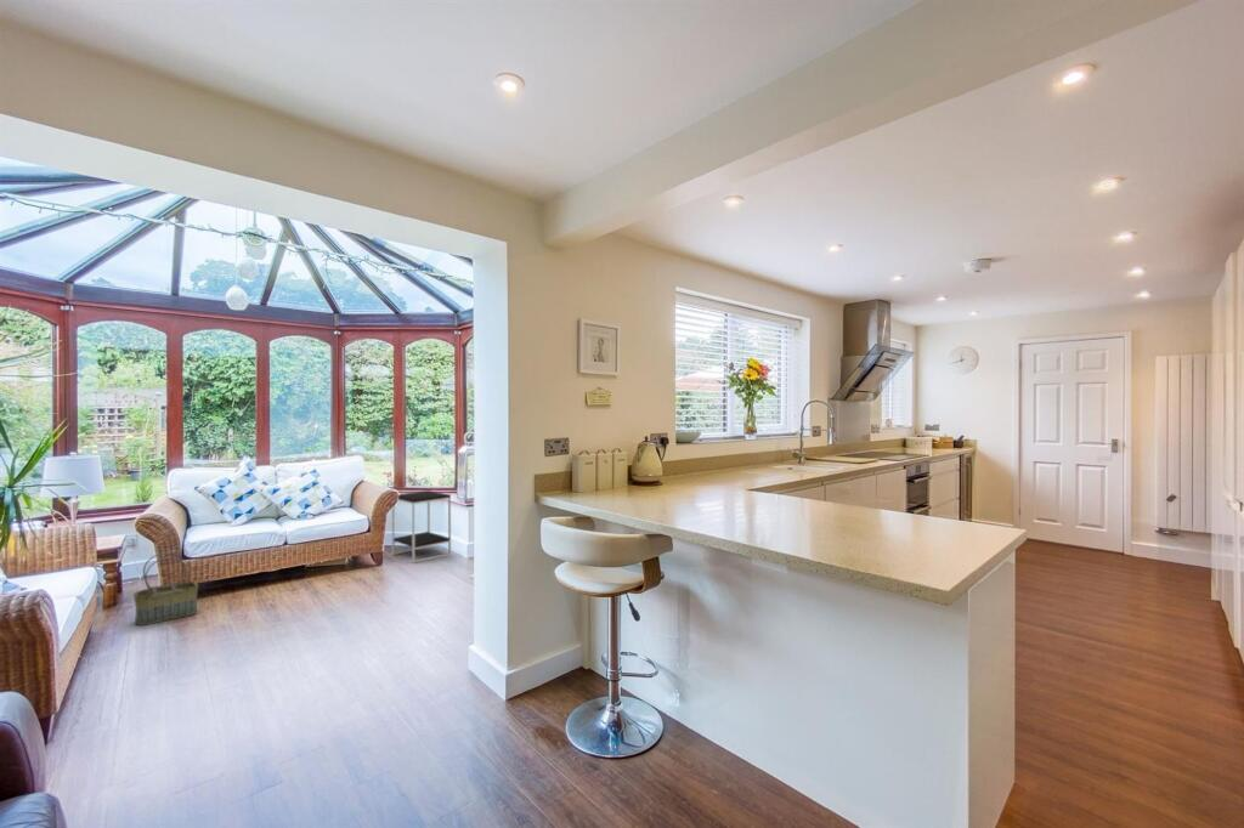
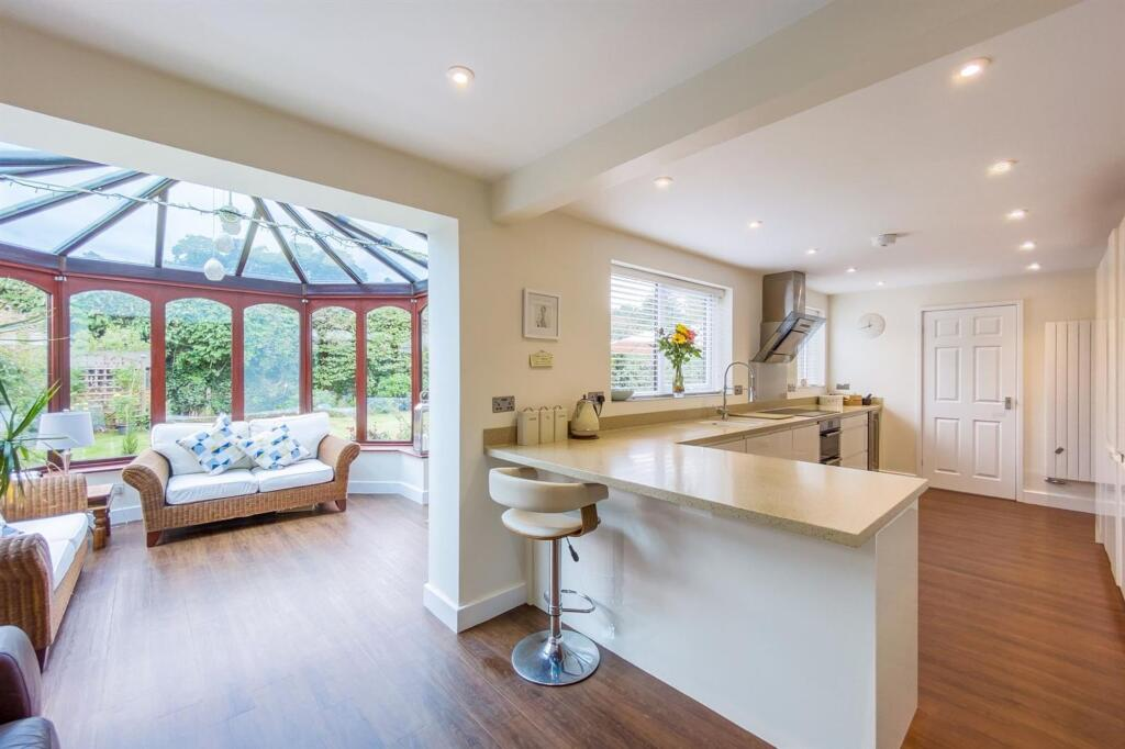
- basket (166, 585)
- side table (428, 524)
